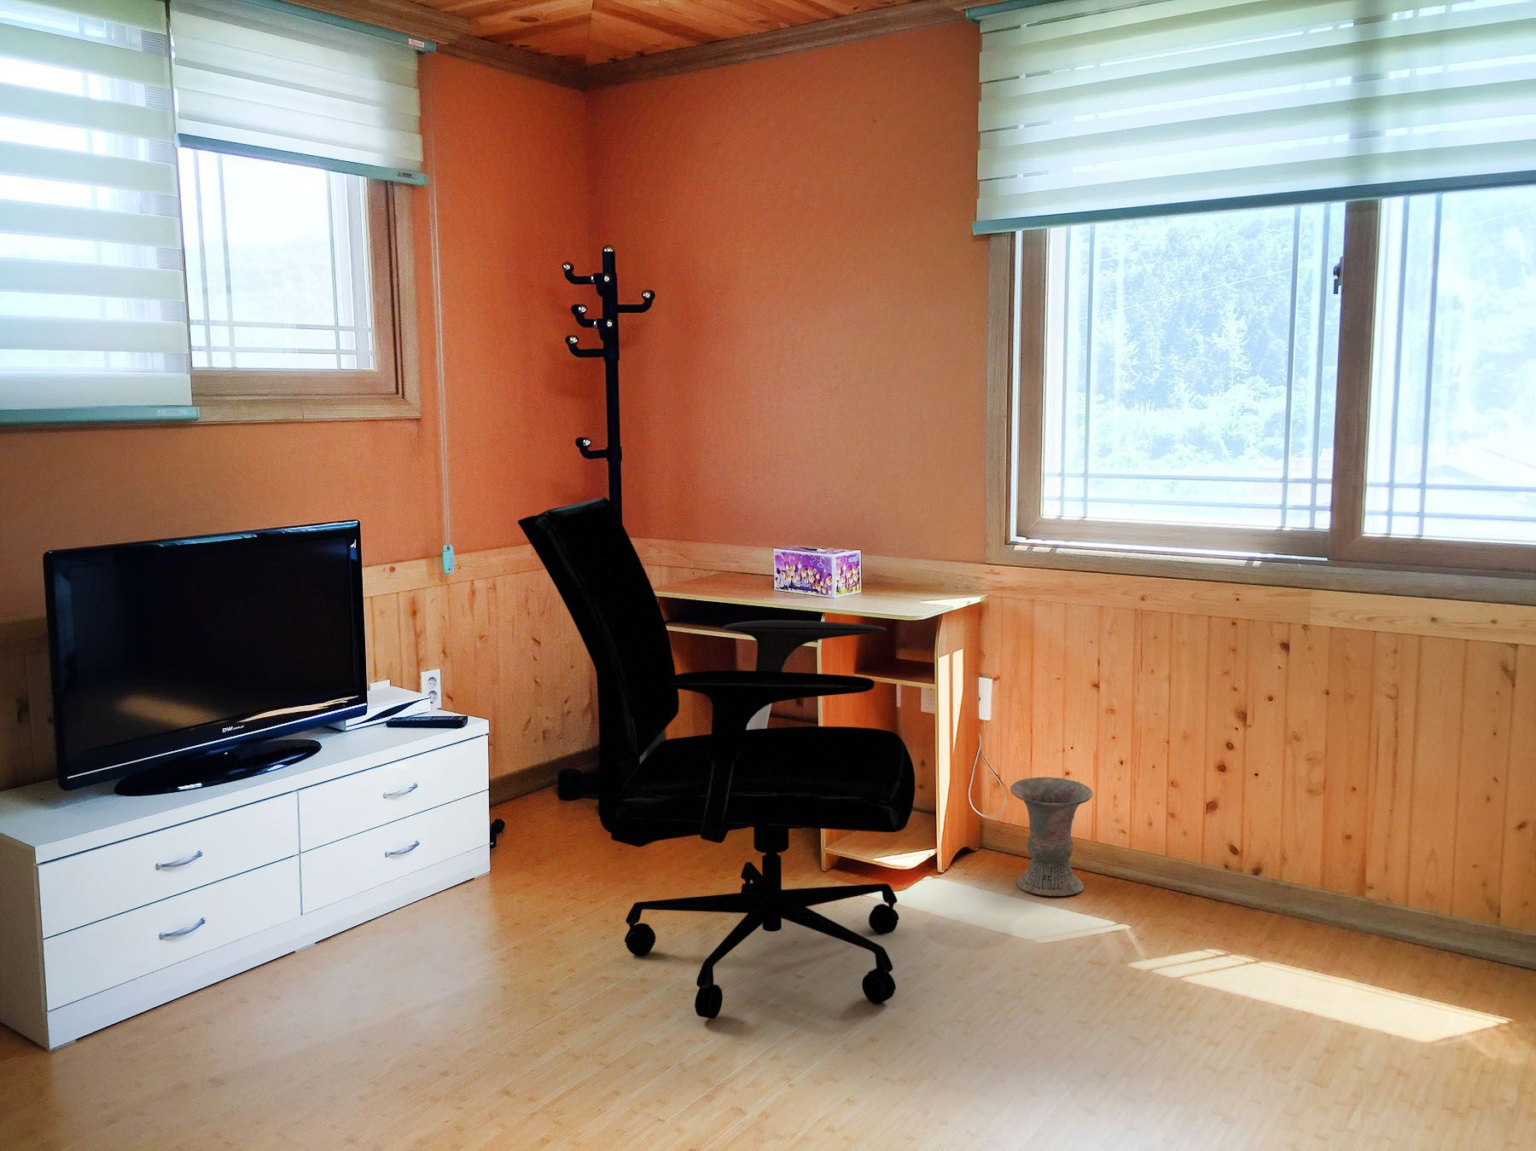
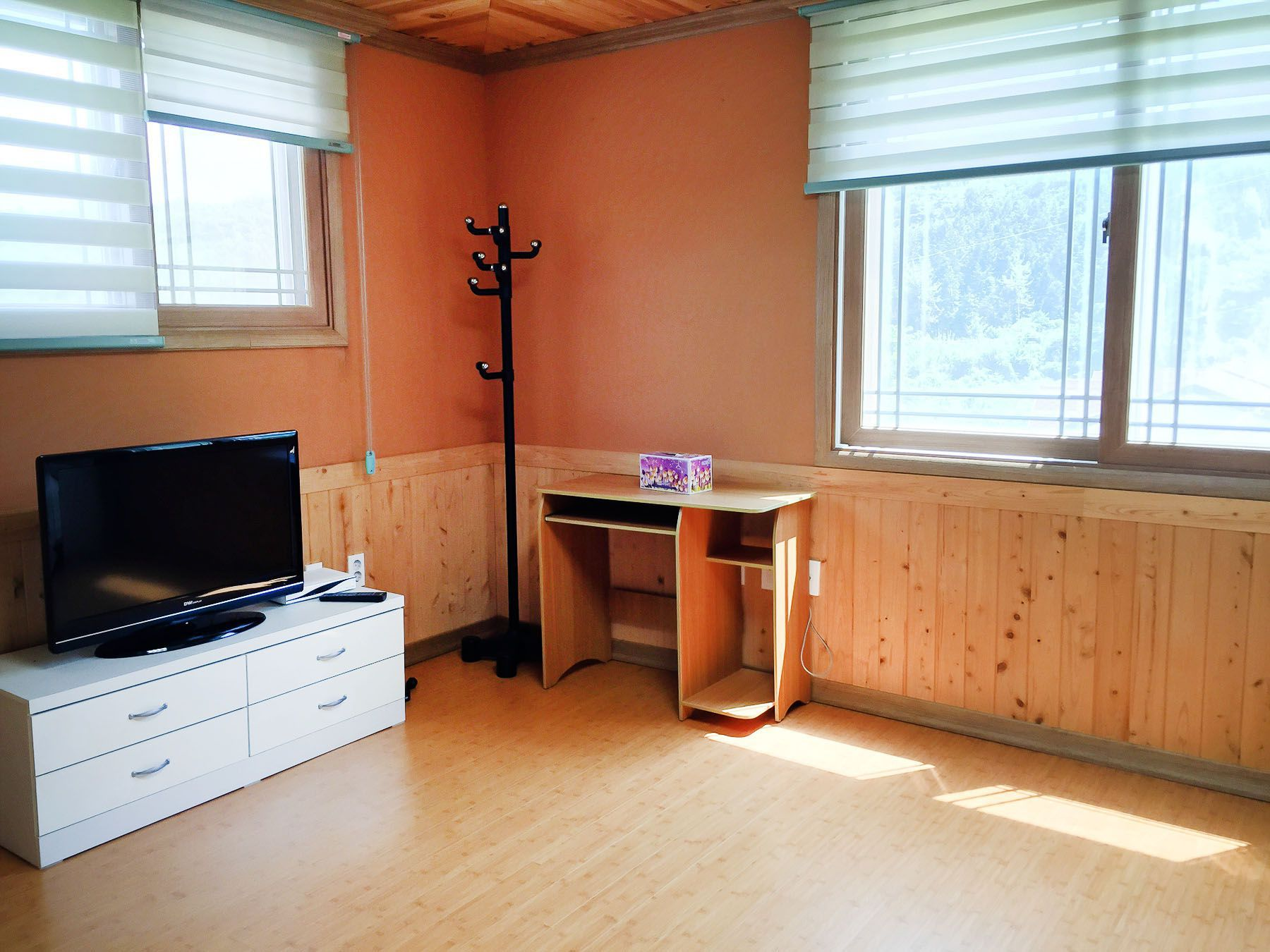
- vase (1050, 837)
- office chair (729, 735)
